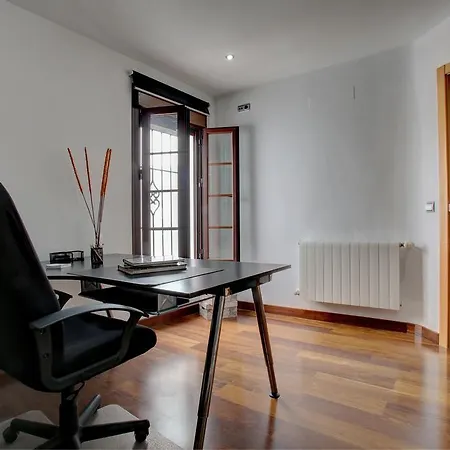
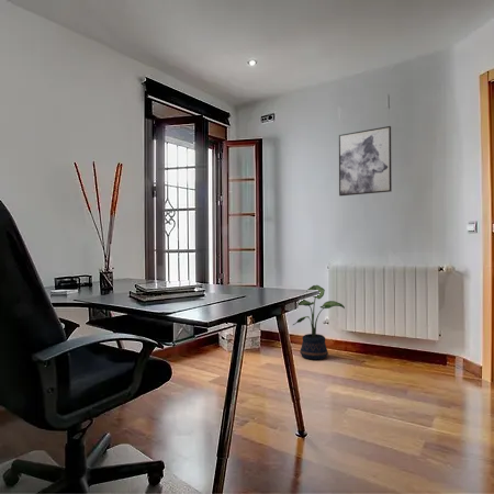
+ wall art (363, 161)
+ potted plant (316, 321)
